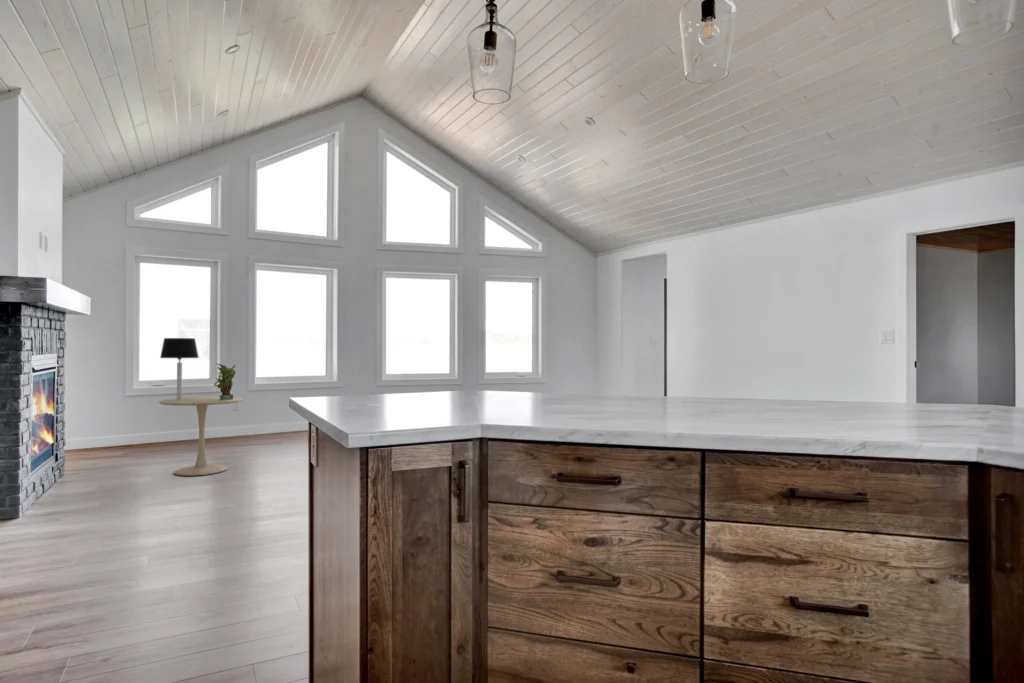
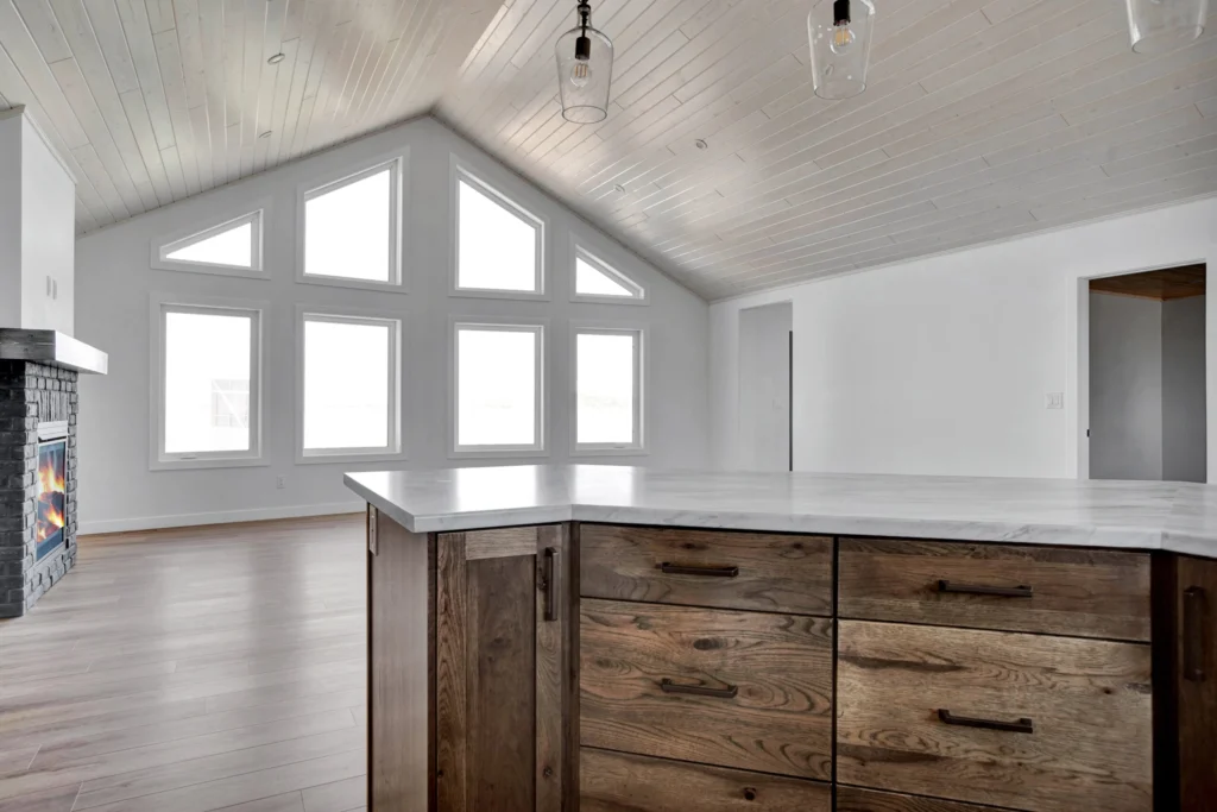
- side table (201, 435)
- table lamp (179, 368)
- potted plant (224, 380)
